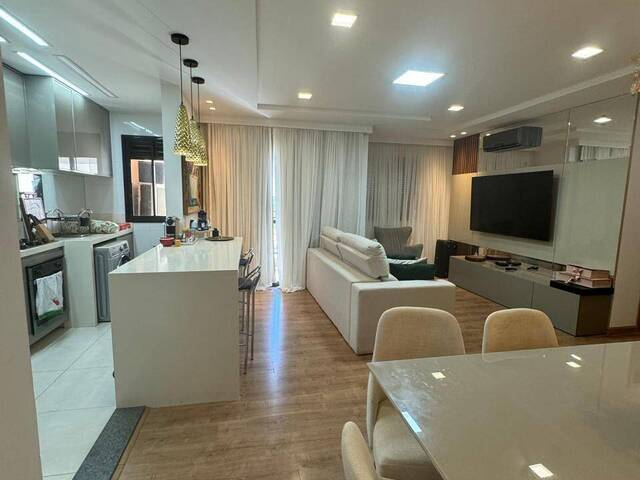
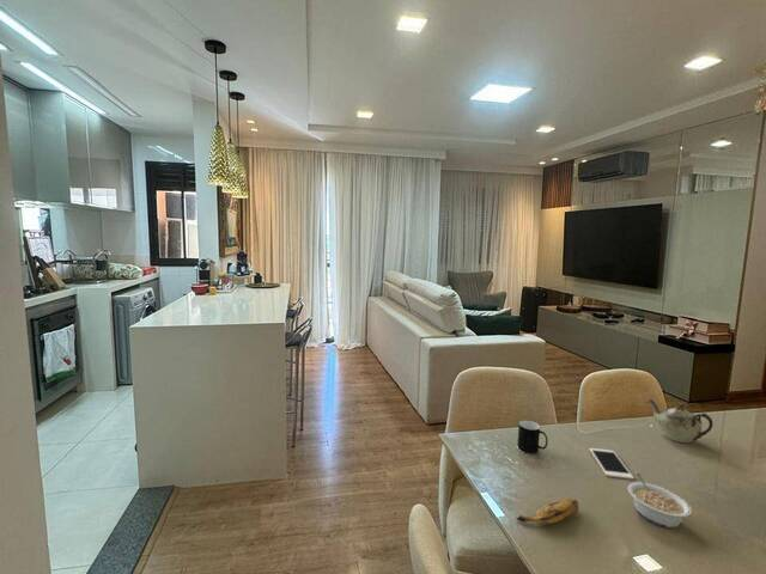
+ banana (553, 511)
+ cell phone (609, 462)
+ teapot (676, 419)
+ cup (533, 438)
+ legume (655, 503)
